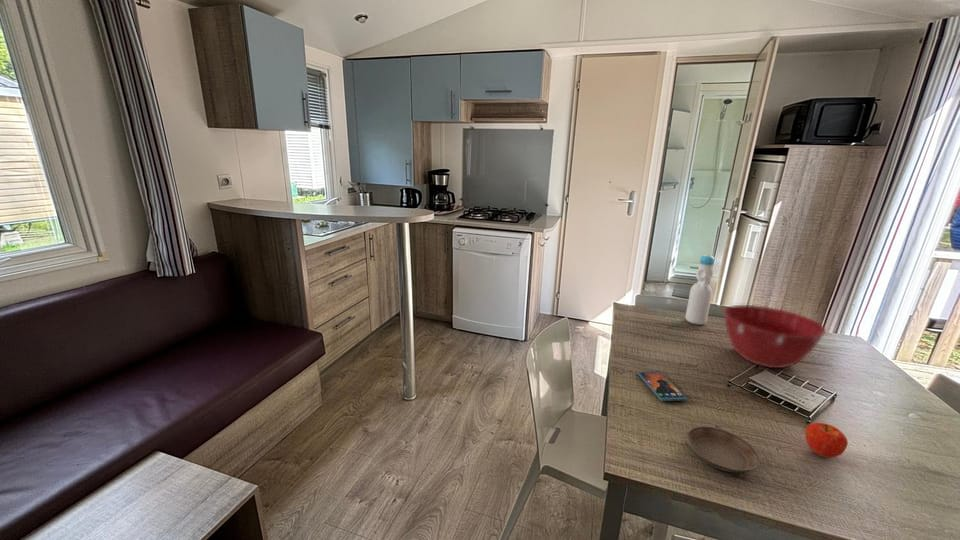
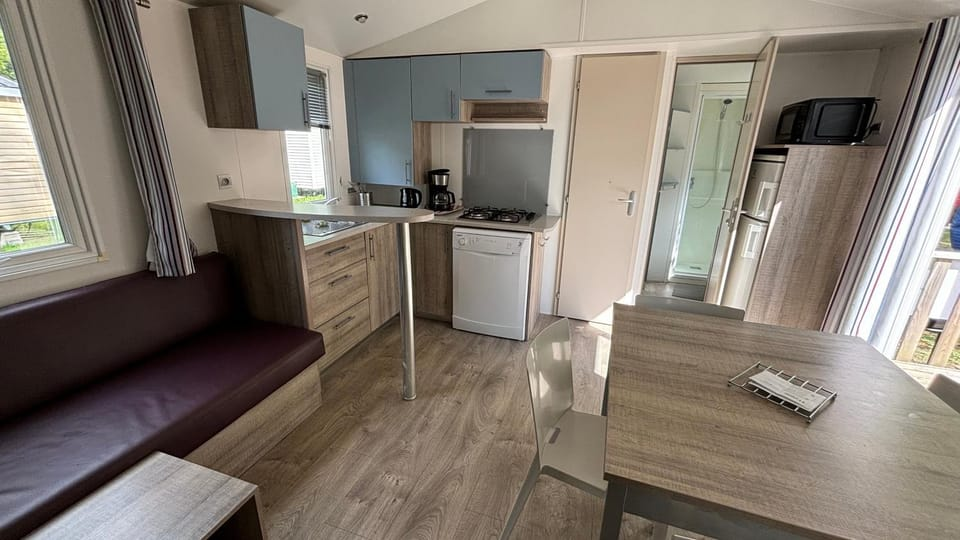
- fruit (825, 439)
- bottle (701, 289)
- mixing bowl (766, 338)
- saucer (720, 450)
- smartphone (660, 385)
